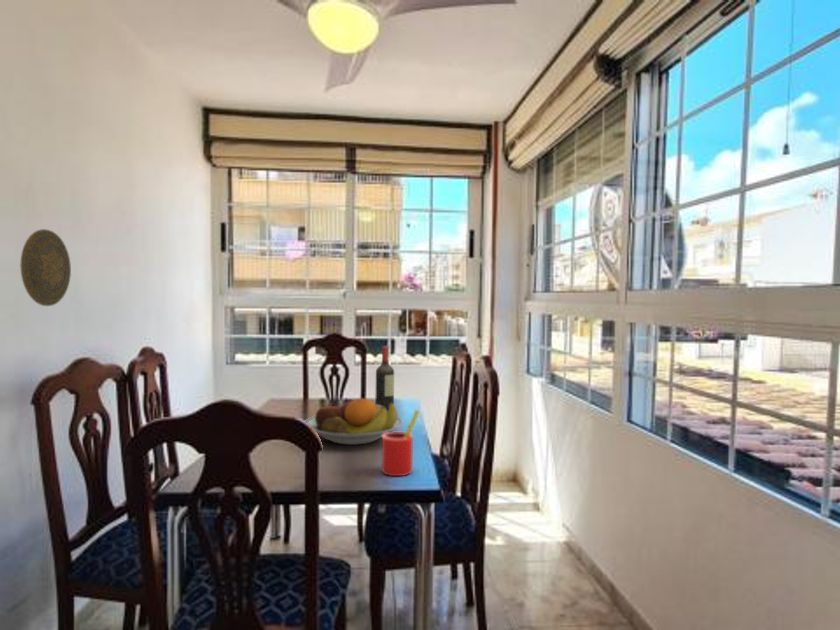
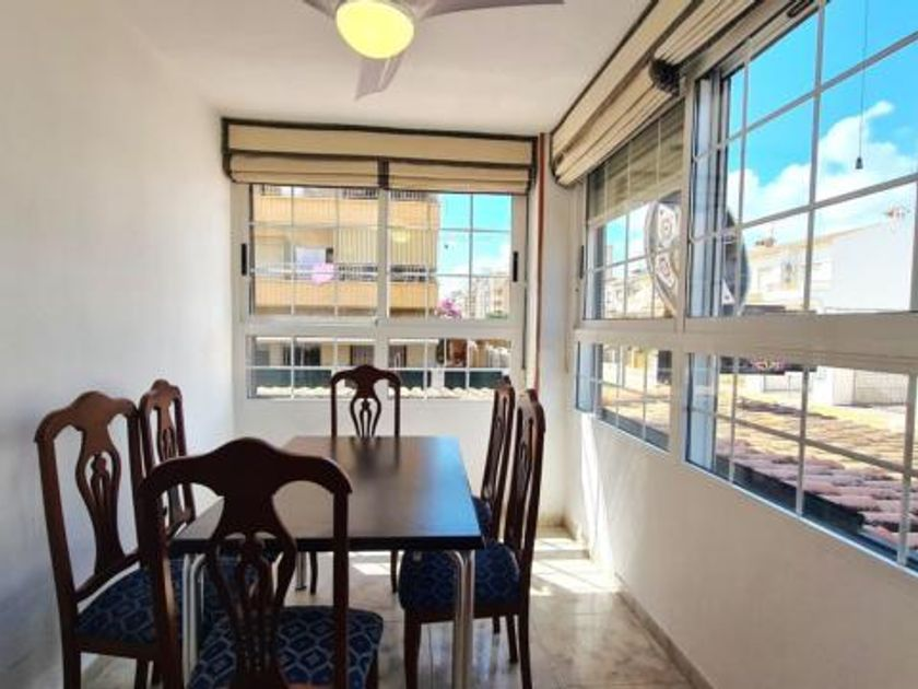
- decorative plate (50, 268)
- fruit bowl (353, 417)
- wine bottle (384, 380)
- straw (400, 440)
